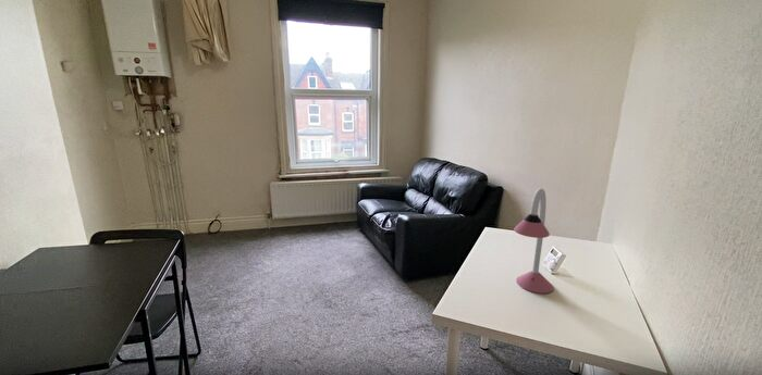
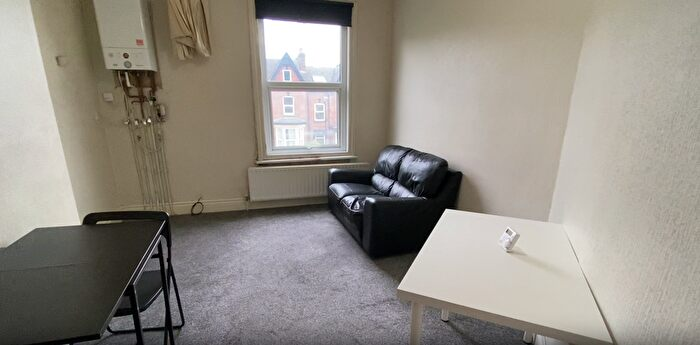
- desk lamp (537, 241)
